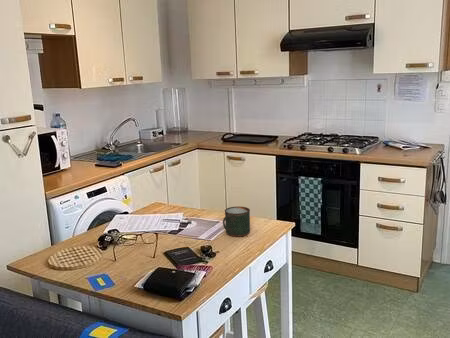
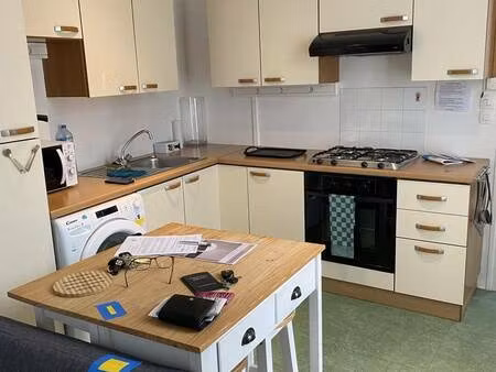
- mug (235, 222)
